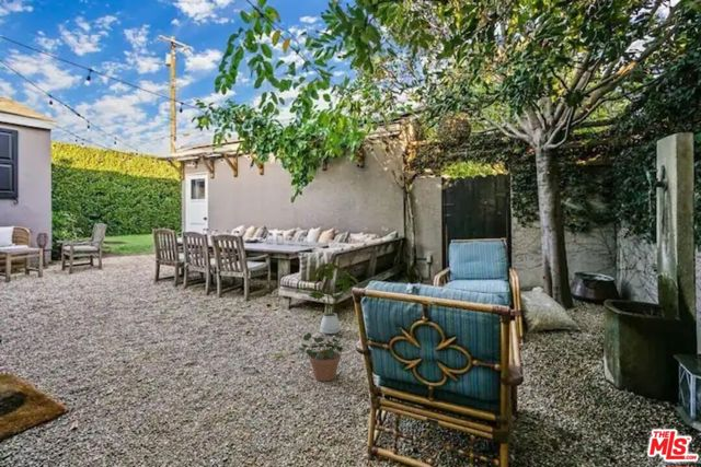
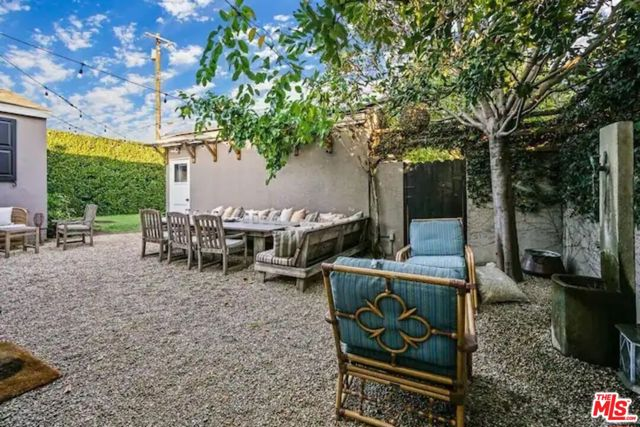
- potted plant (321, 355)
- house plant (323, 295)
